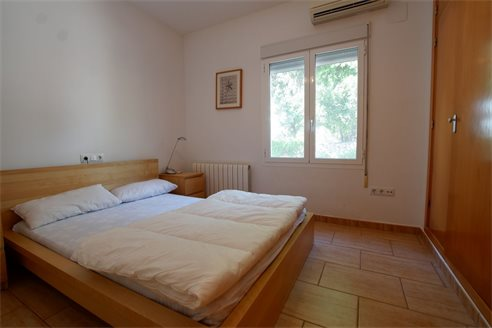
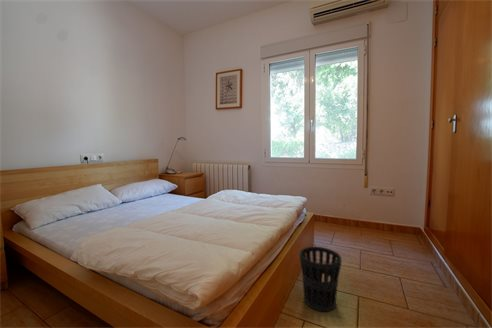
+ wastebasket (319, 277)
